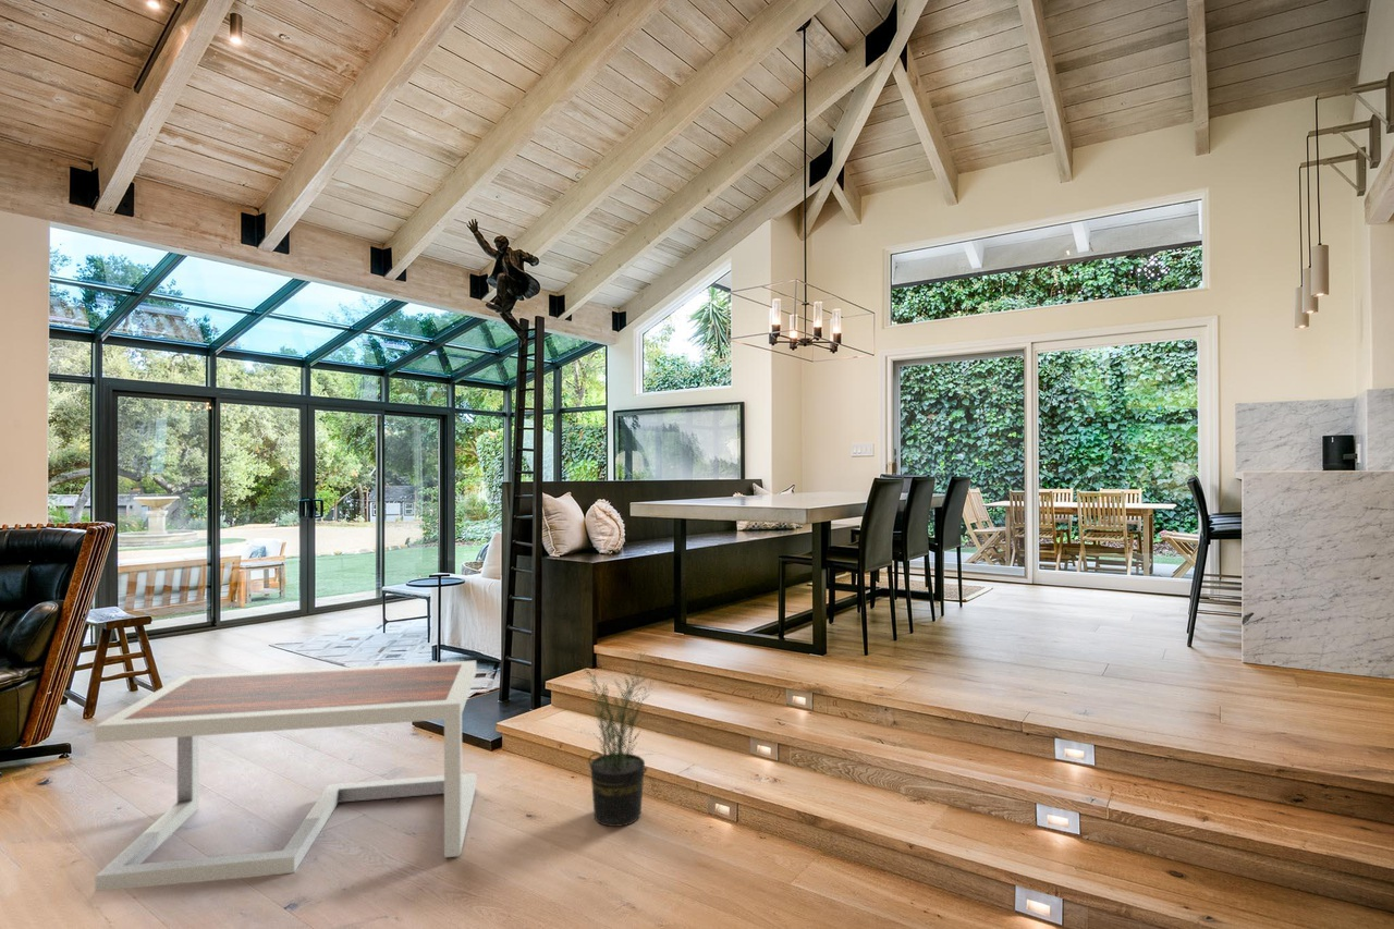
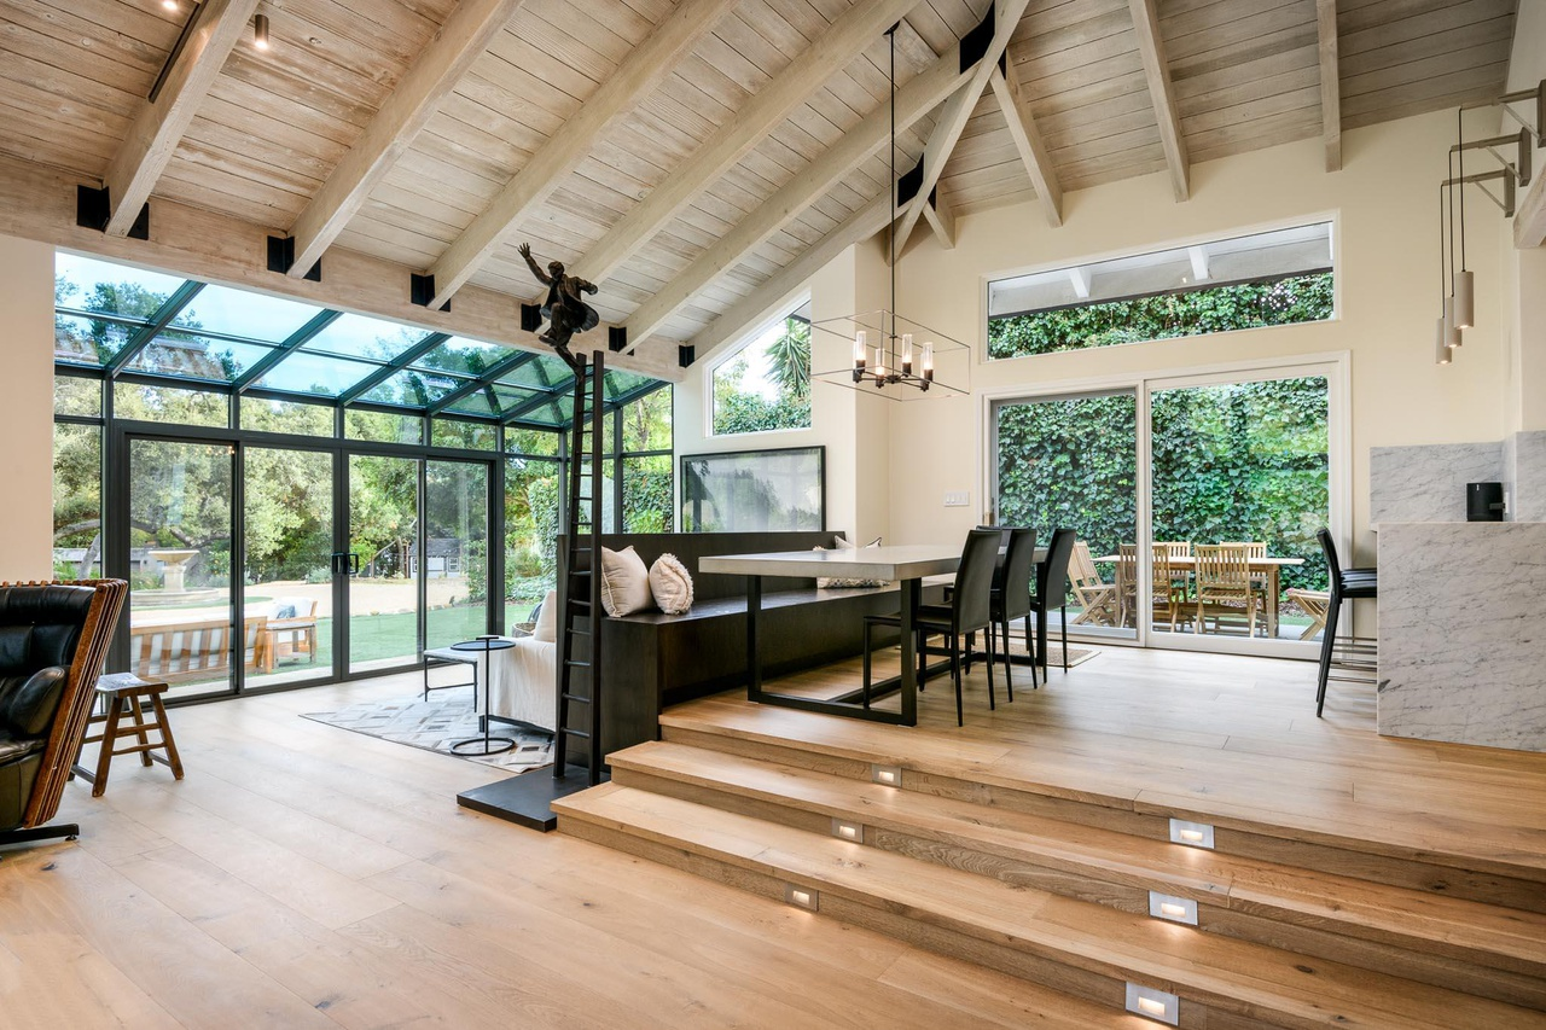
- potted plant (617, 735)
- coffee table (329, 784)
